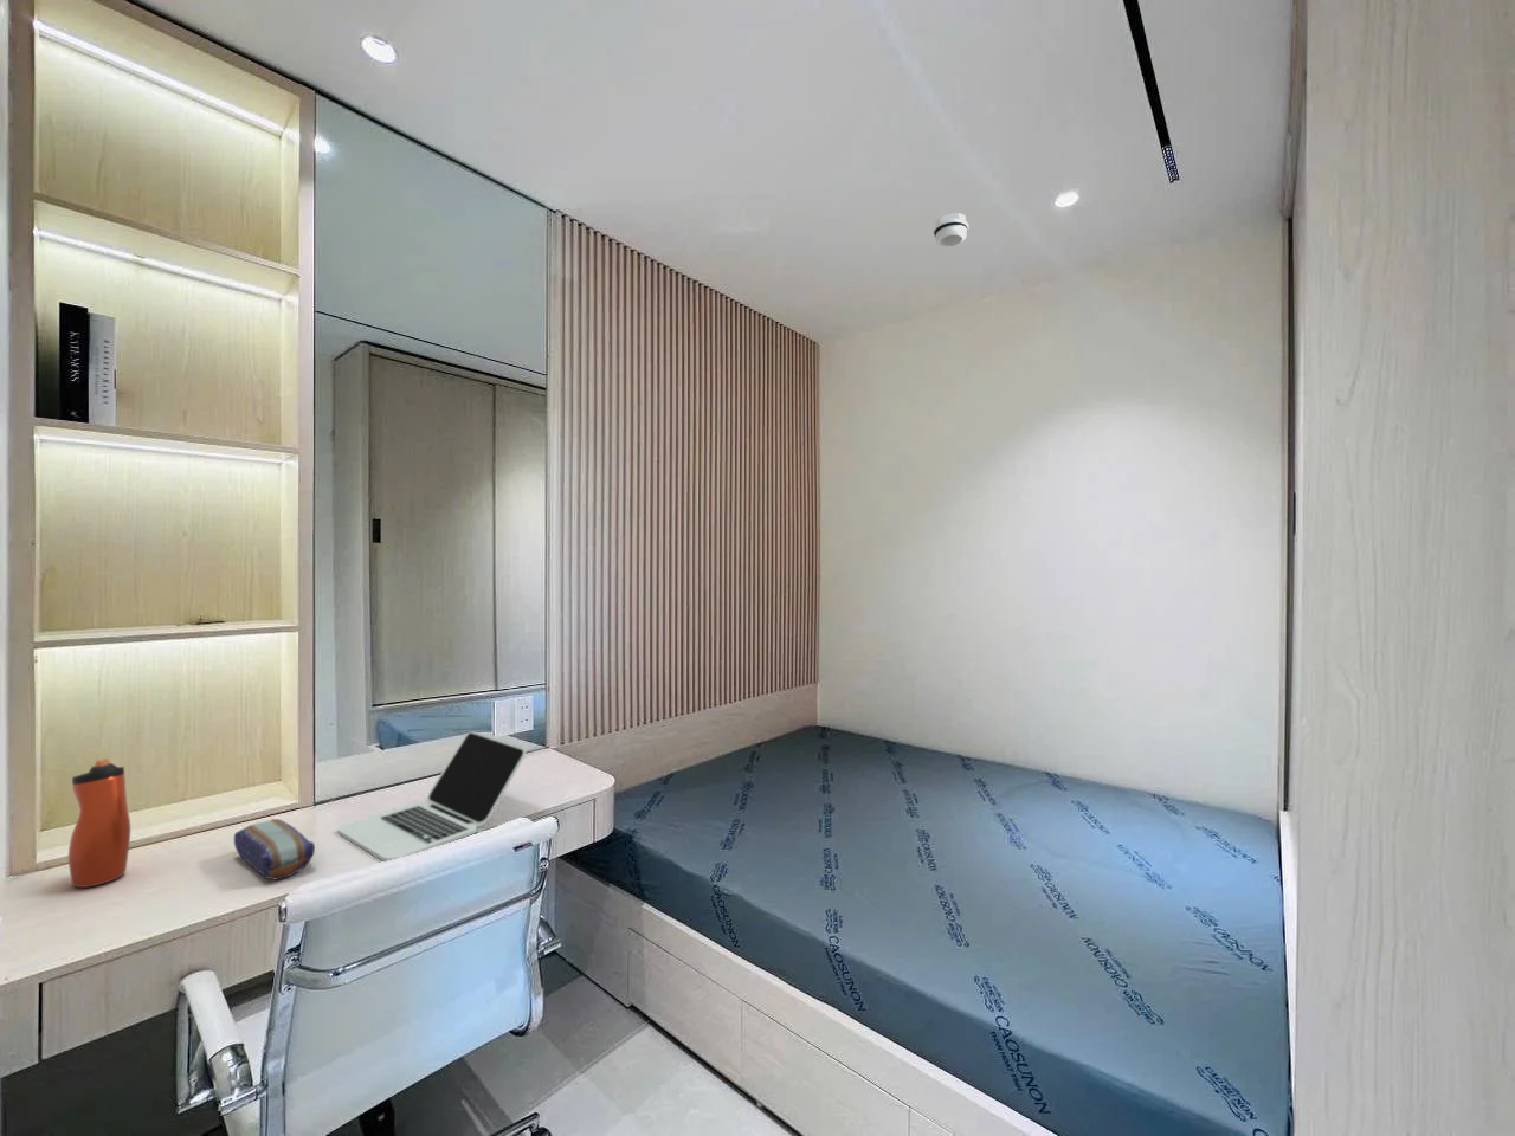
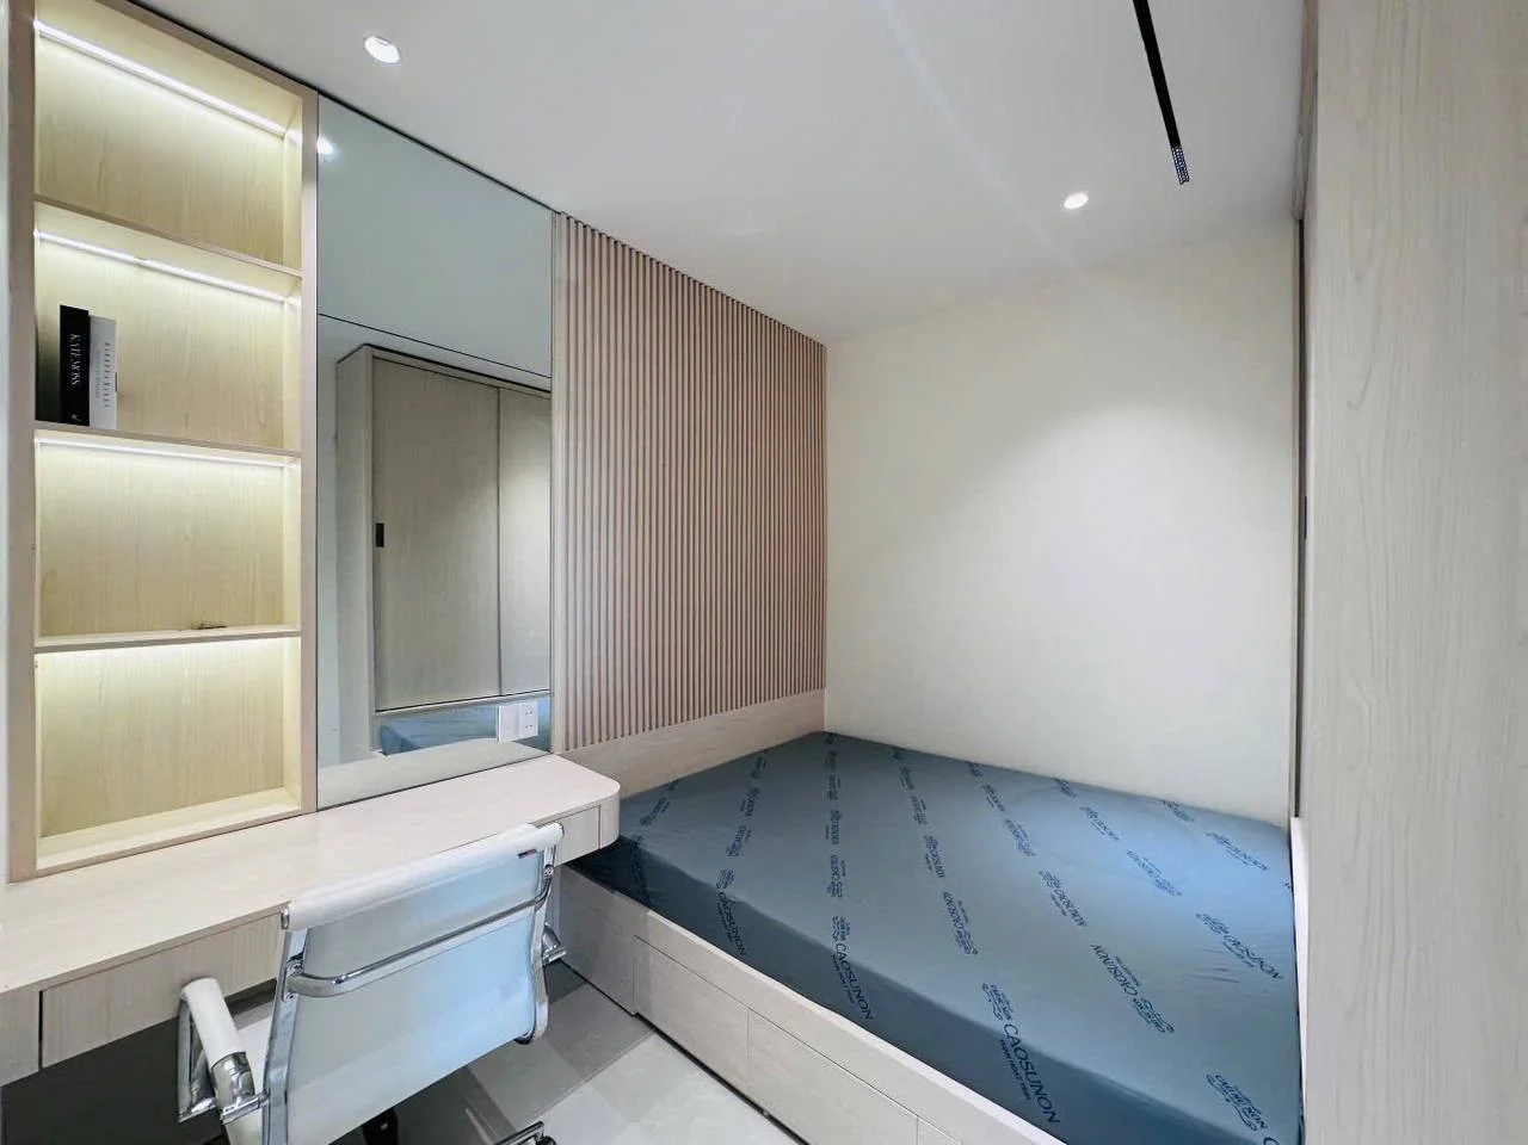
- pencil case (273, 846)
- laptop (434, 786)
- smoke detector (951, 230)
- water bottle (99, 819)
